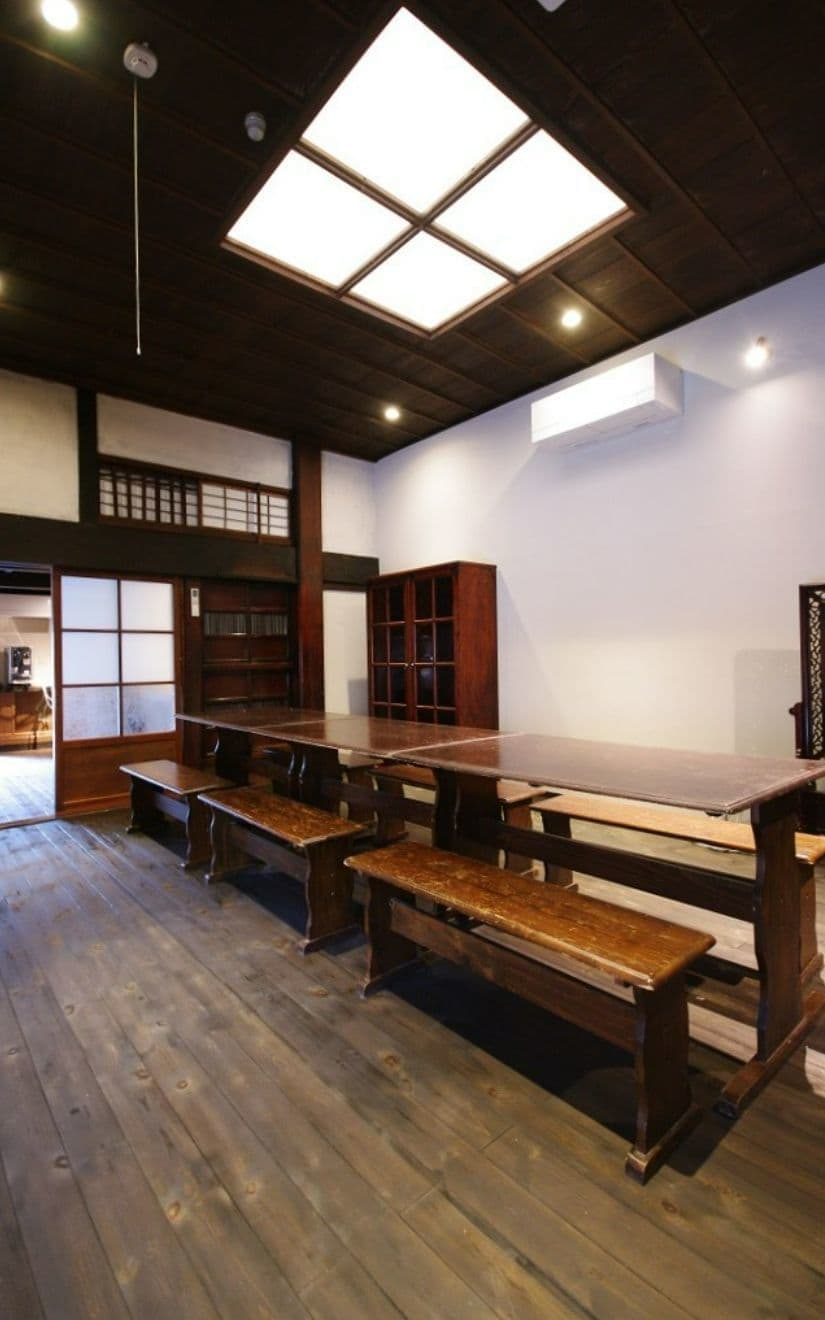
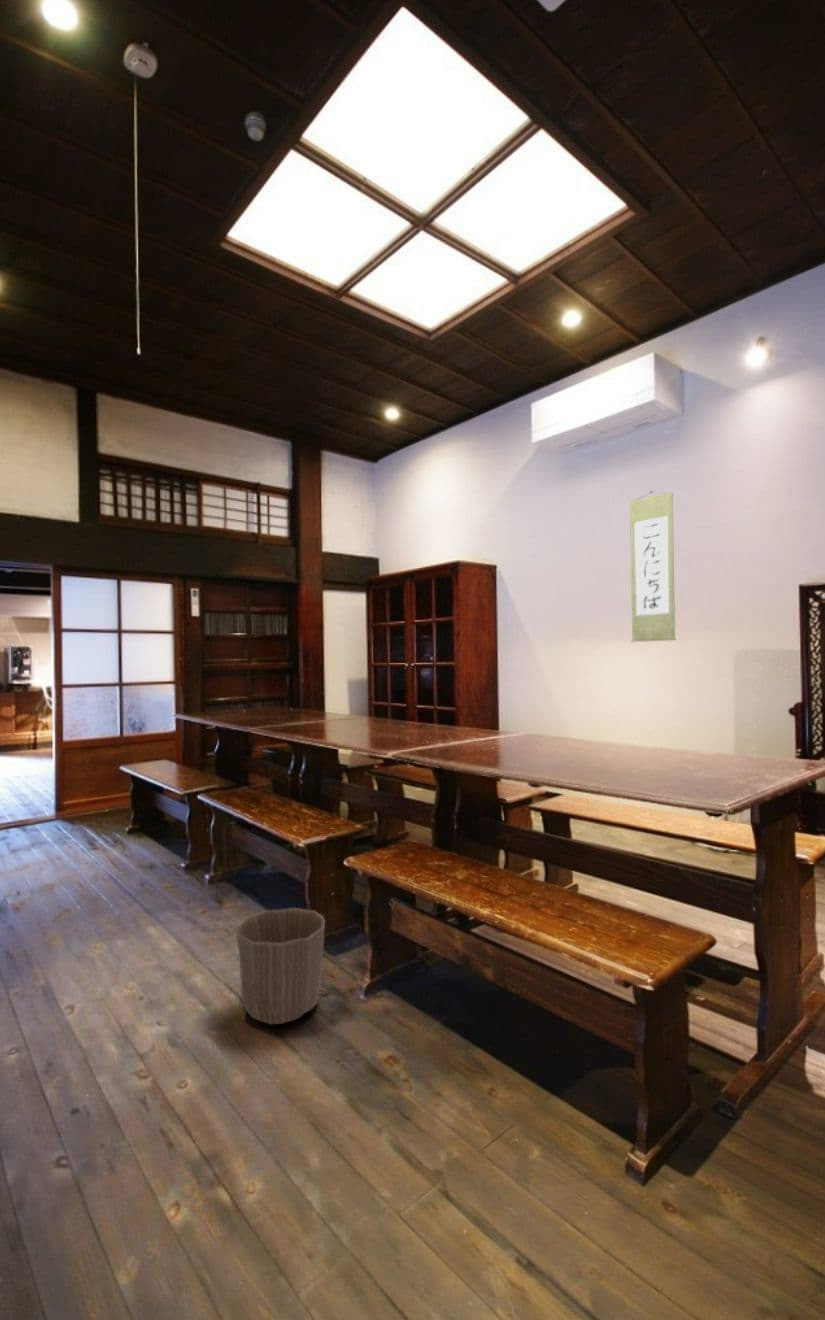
+ waste basket (281, 965)
+ wall scroll (651, 566)
